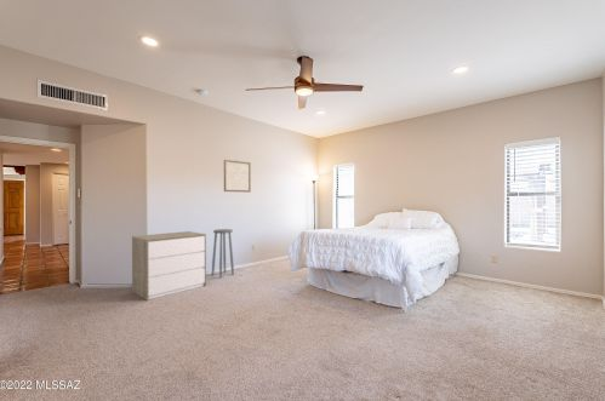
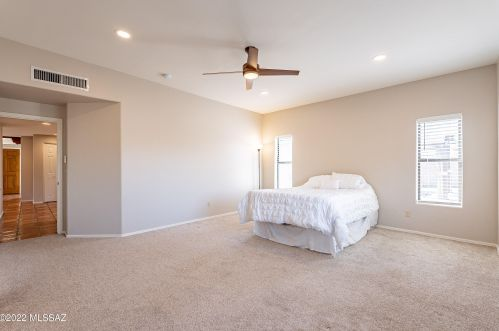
- dresser (170, 262)
- stool (223, 252)
- wall art (238, 176)
